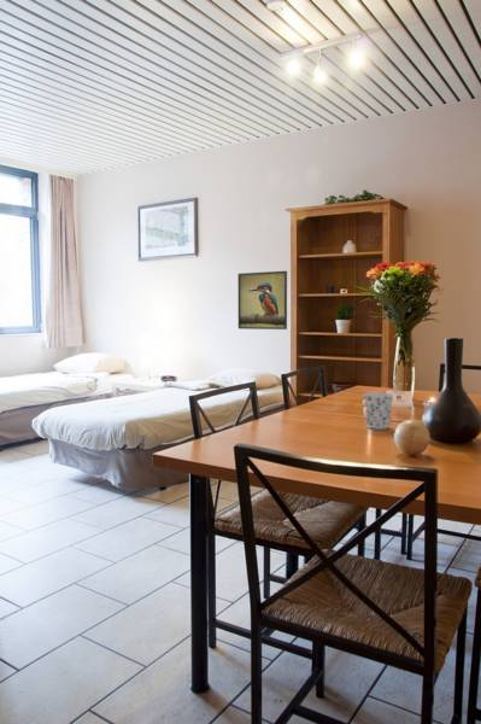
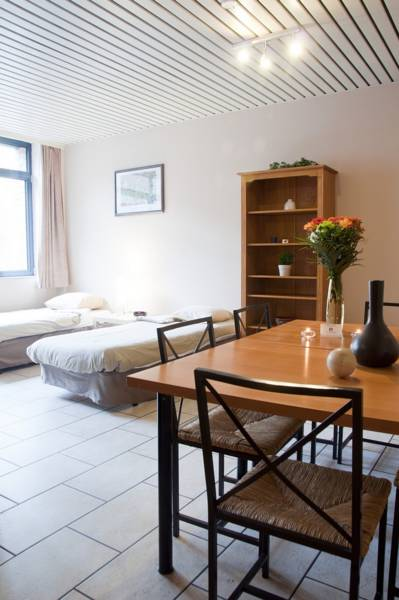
- cup (377, 410)
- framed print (262, 300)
